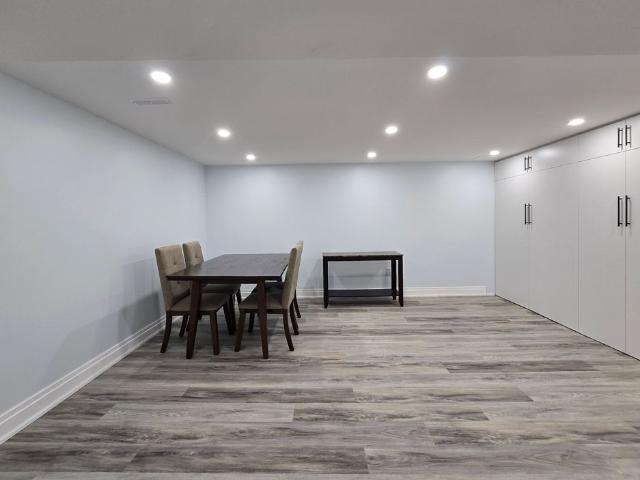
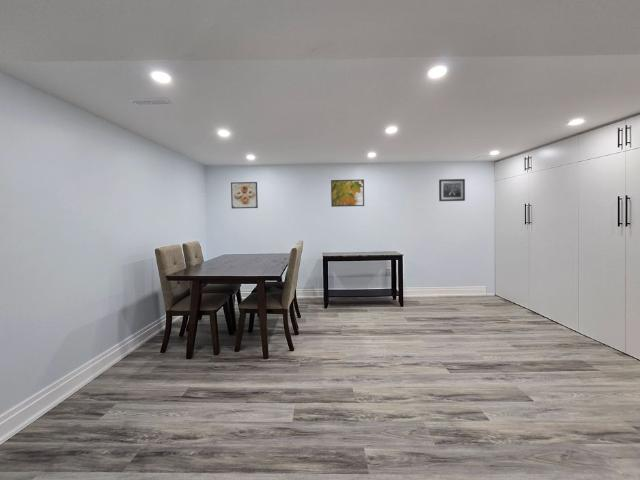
+ wall art (451, 190)
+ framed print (347, 193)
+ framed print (244, 195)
